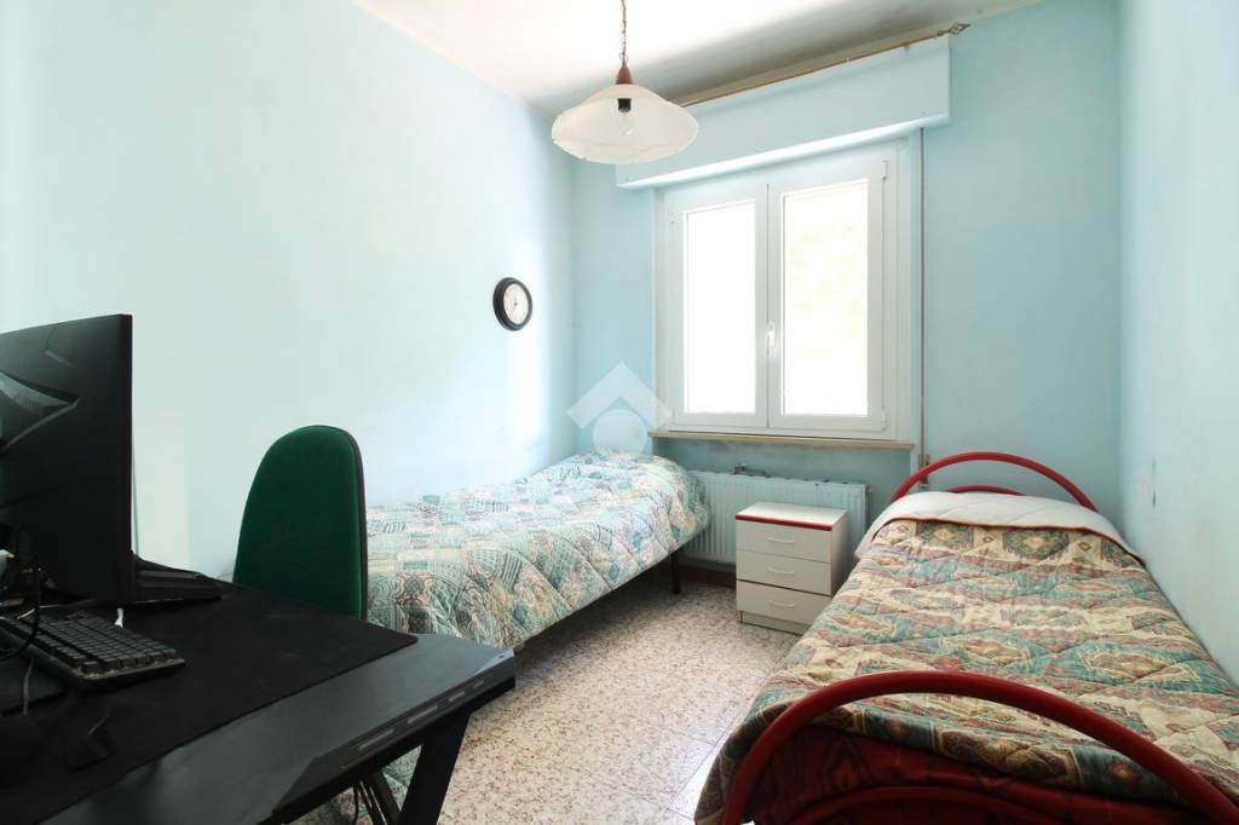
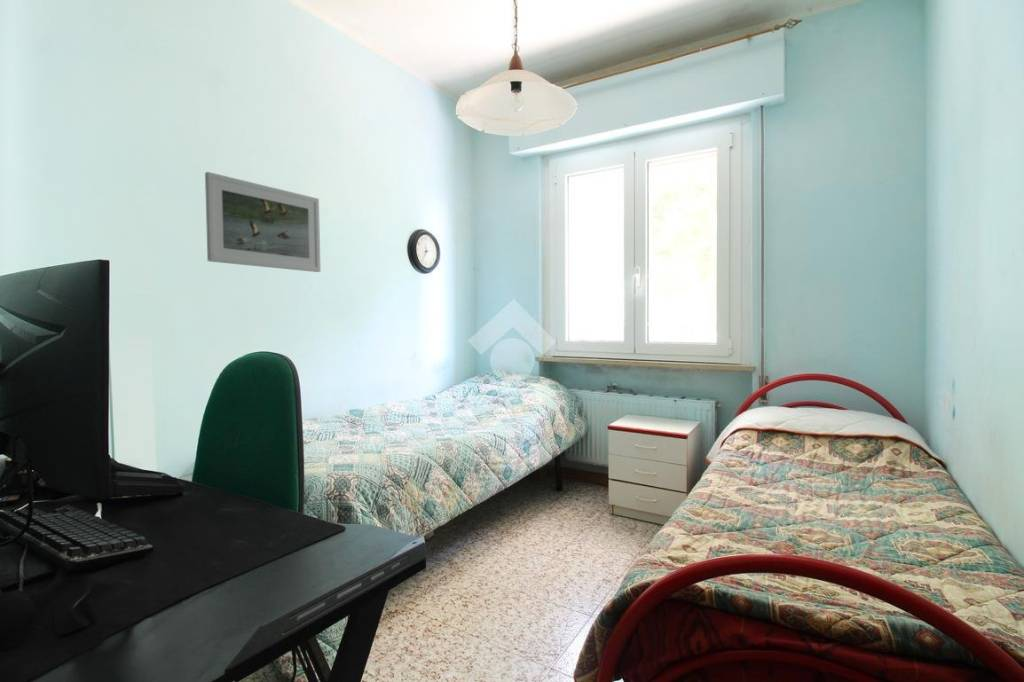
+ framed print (268, 227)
